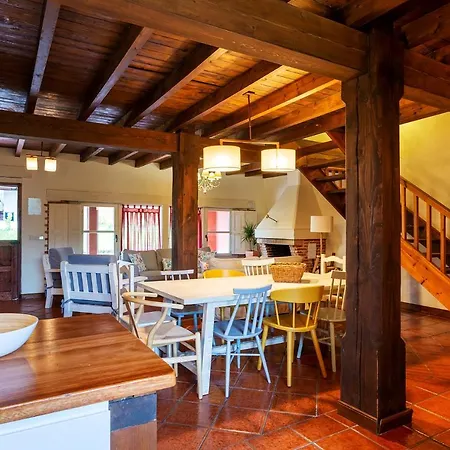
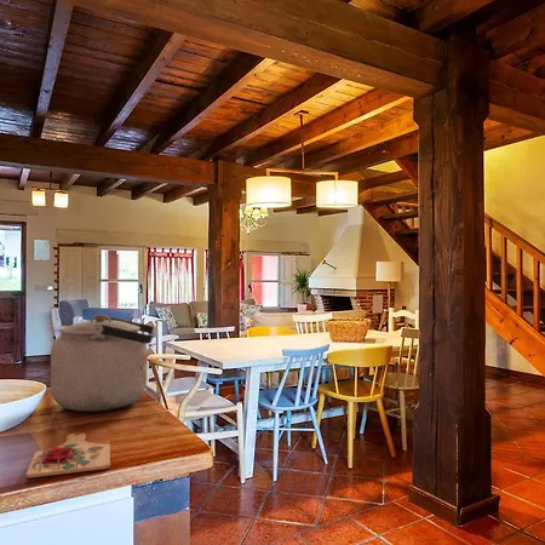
+ kettle (104, 356)
+ cutting board (73, 446)
